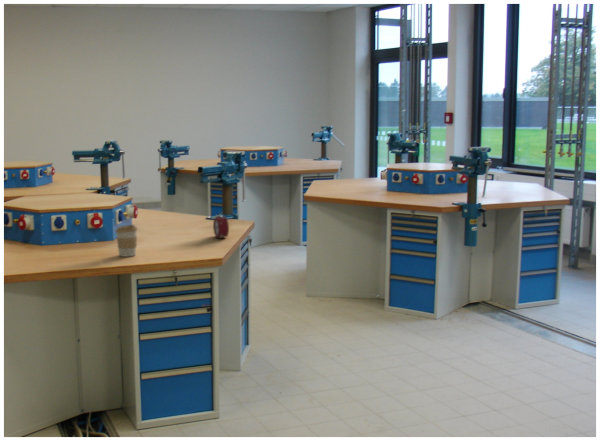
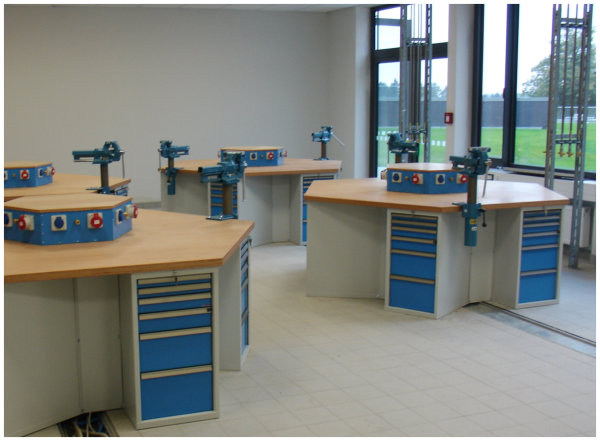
- alarm clock (220, 226)
- coffee cup (126, 240)
